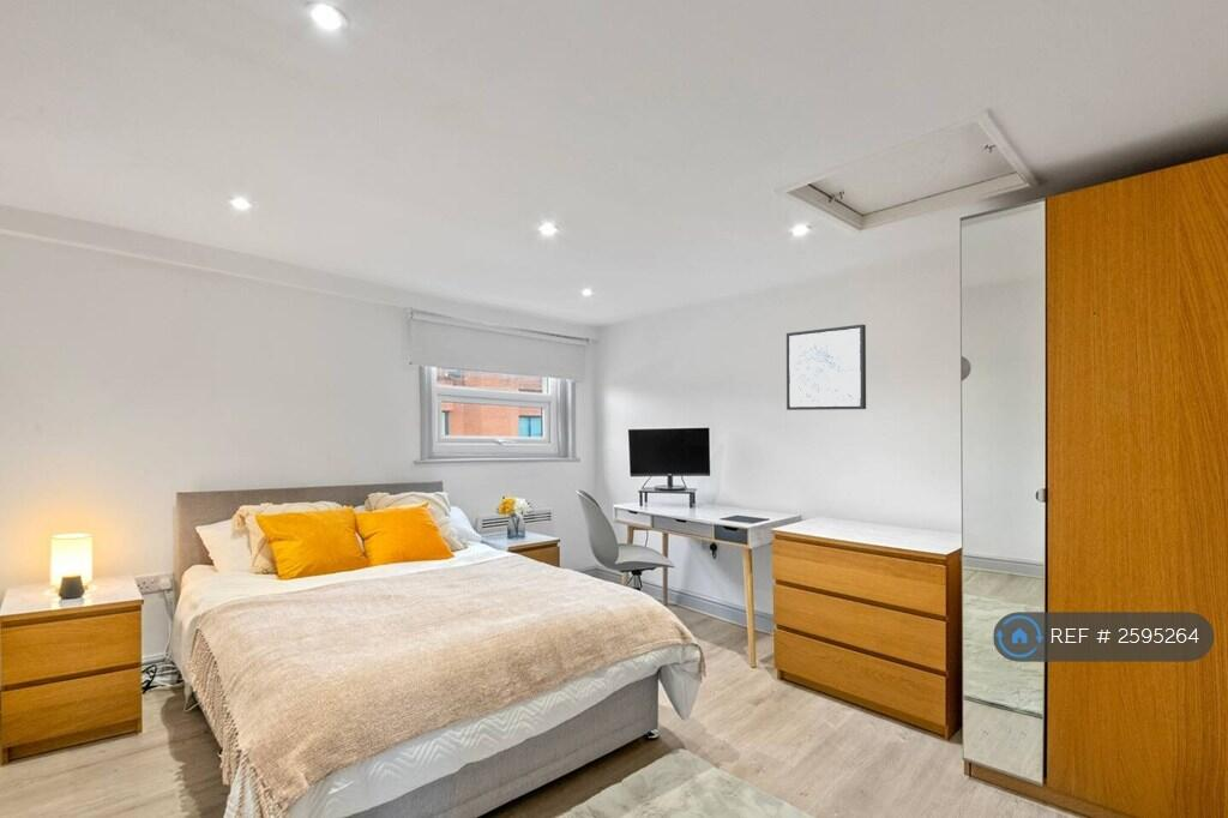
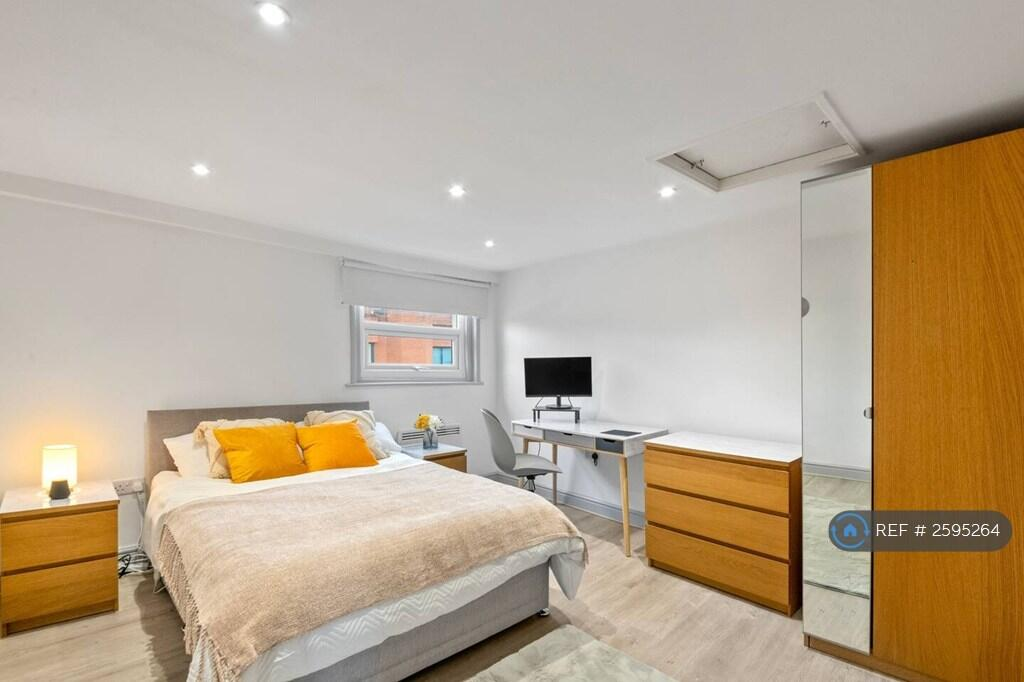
- wall art (824, 368)
